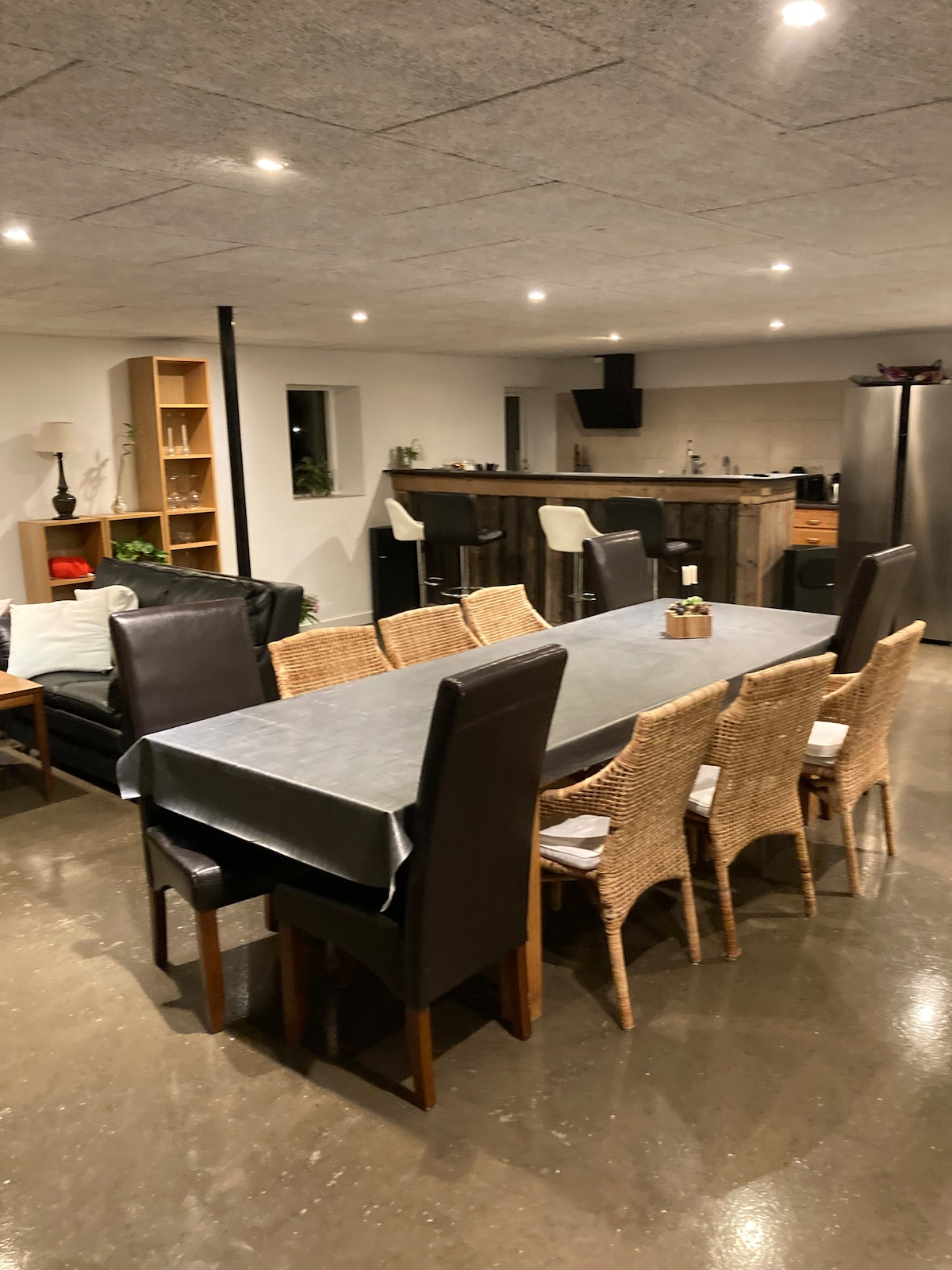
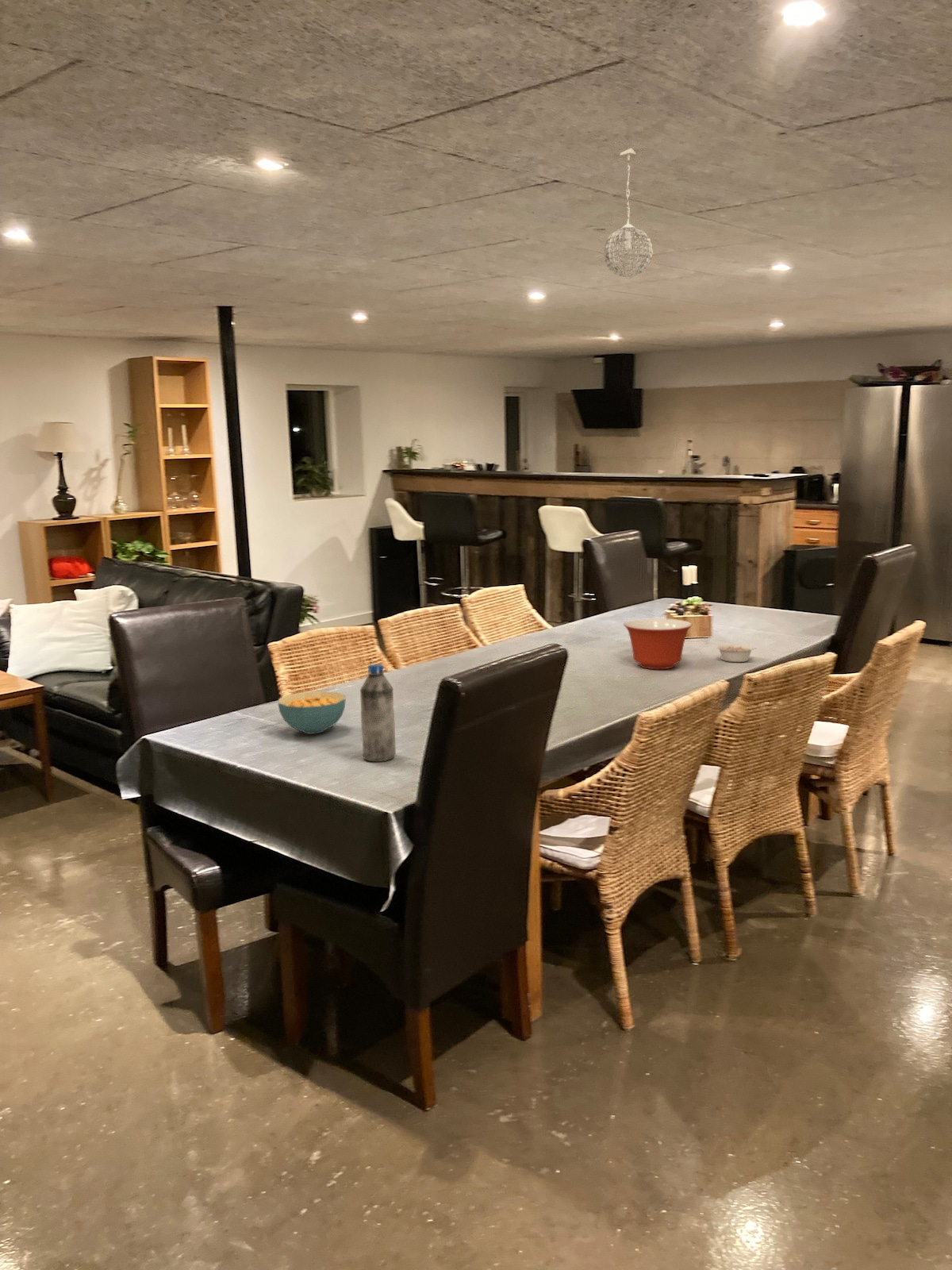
+ water bottle (378, 711)
+ mixing bowl (657, 645)
+ legume (736, 652)
+ pendant light (628, 214)
+ cereal bowl (313, 714)
